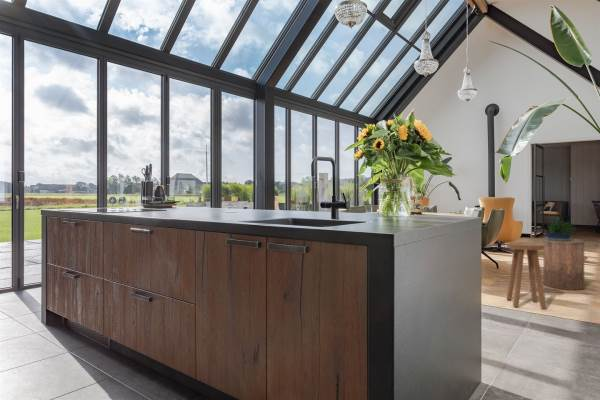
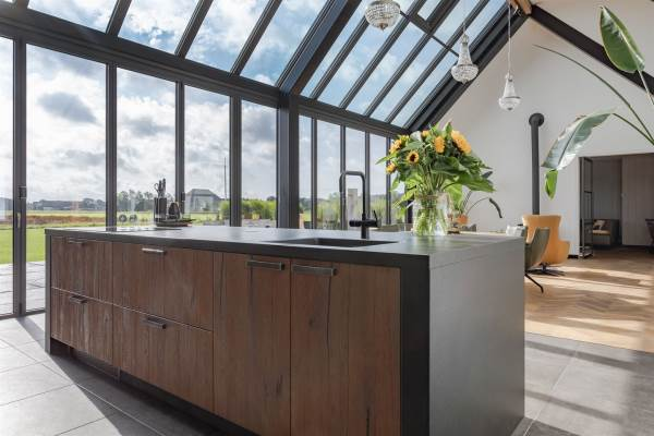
- stool (563, 263)
- stool (521, 274)
- potted plant (560, 229)
